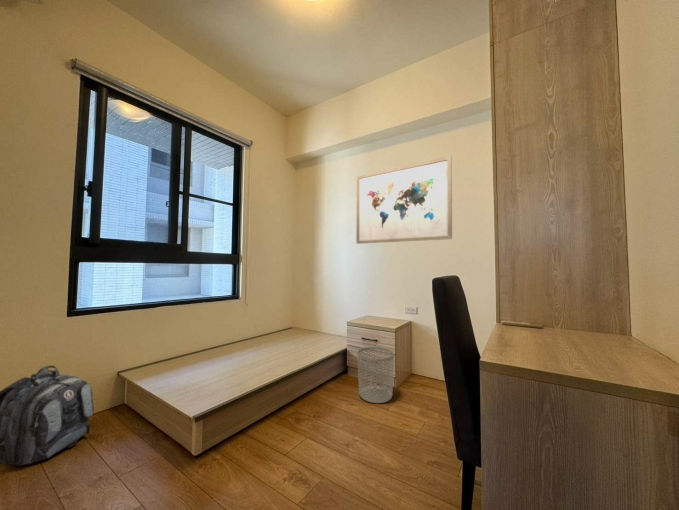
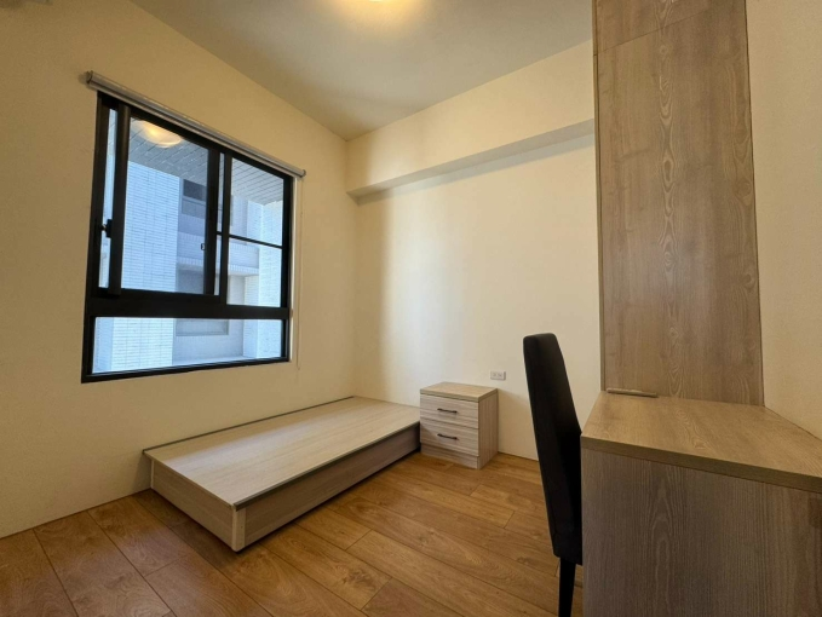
- wall art (399, 204)
- backpack (45, 405)
- waste bin (375, 374)
